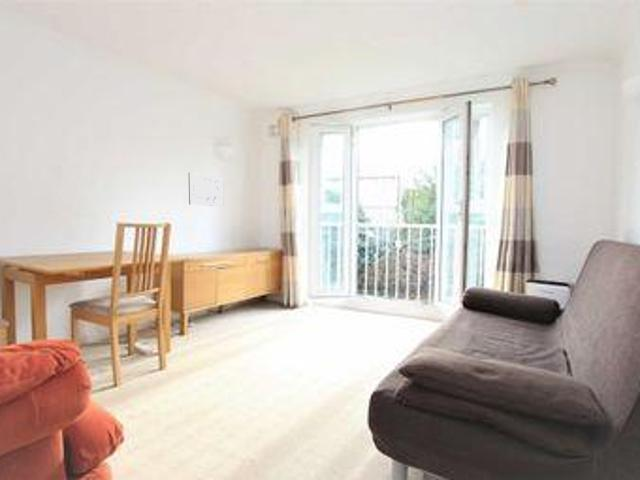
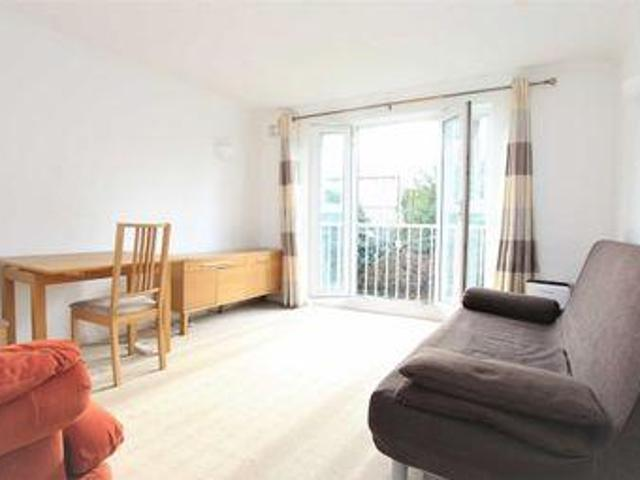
- wall art (206, 190)
